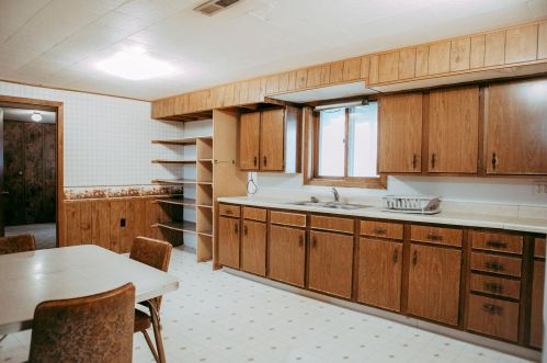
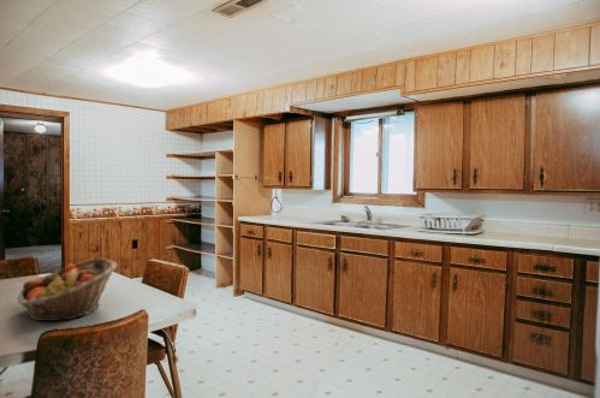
+ fruit basket (69, 286)
